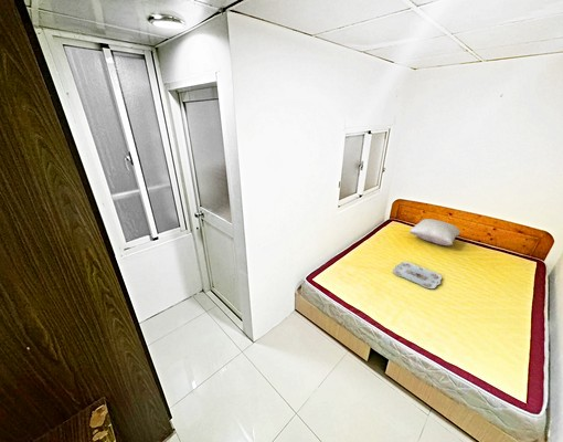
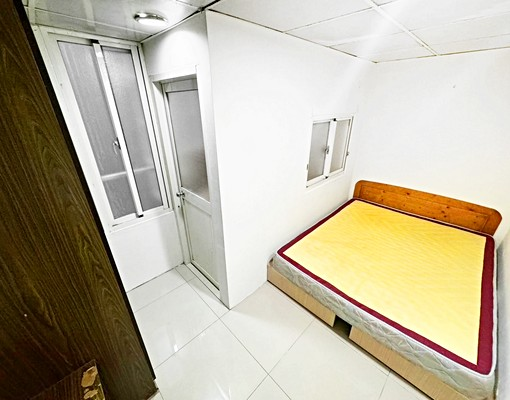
- serving tray (416, 274)
- pillow (435, 231)
